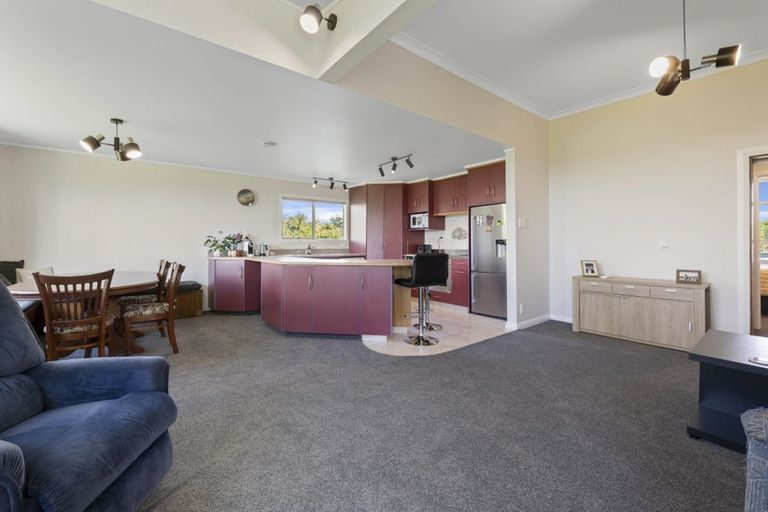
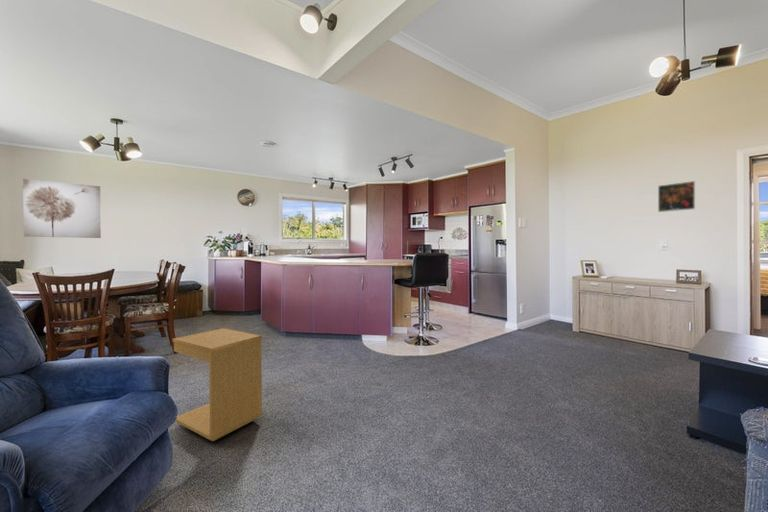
+ side table (218, 379)
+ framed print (676, 197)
+ wall art (64, 210)
